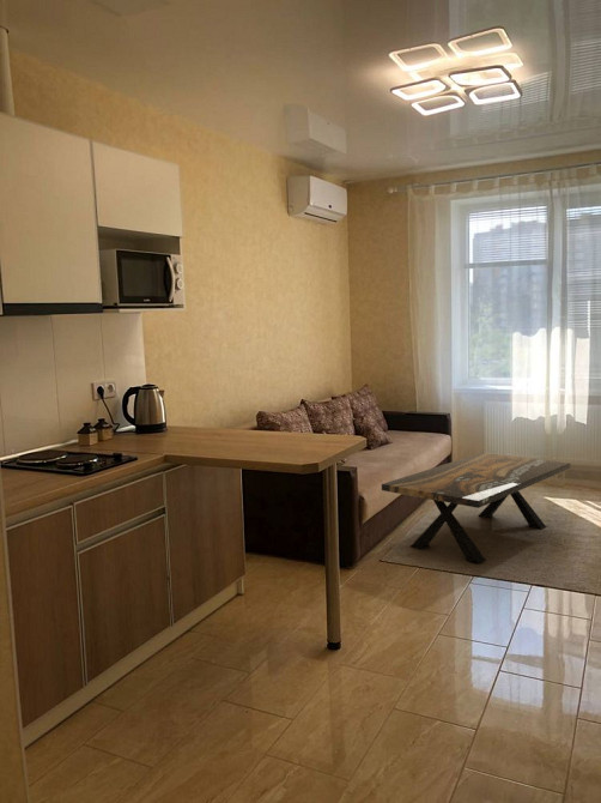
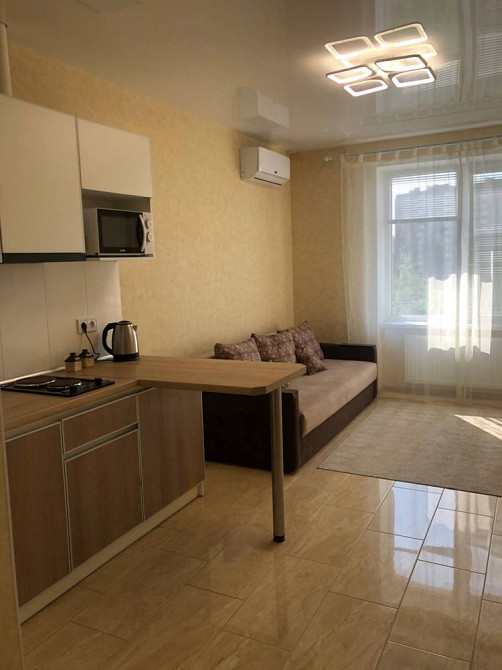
- coffee table (480, 505)
